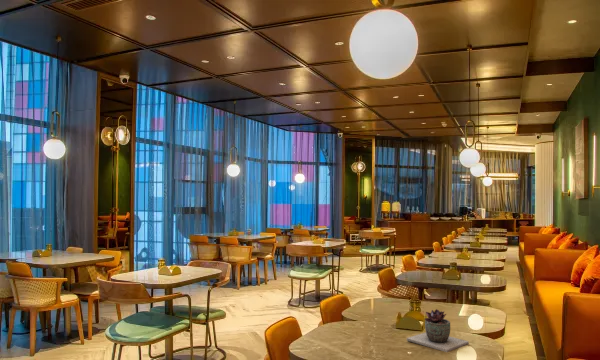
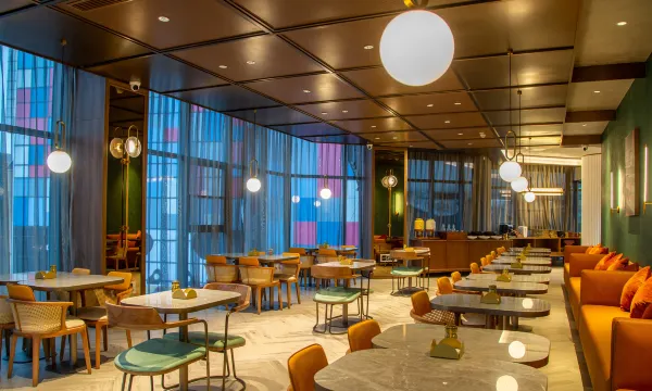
- succulent plant (437, 325)
